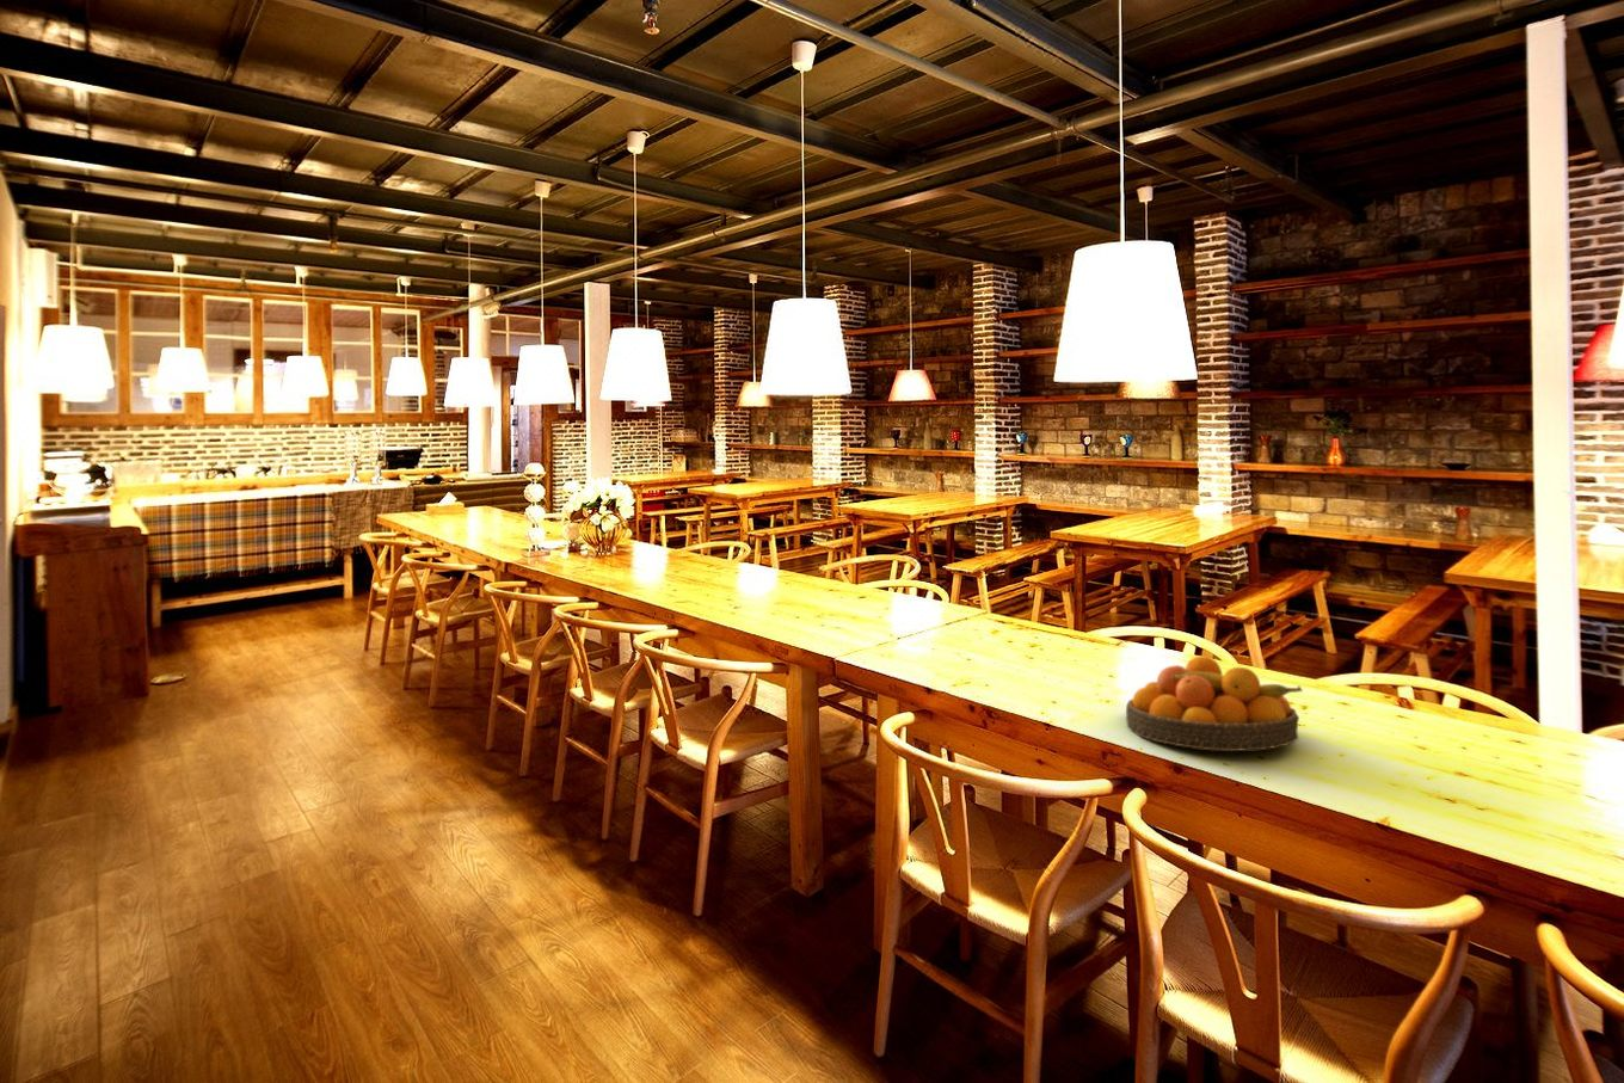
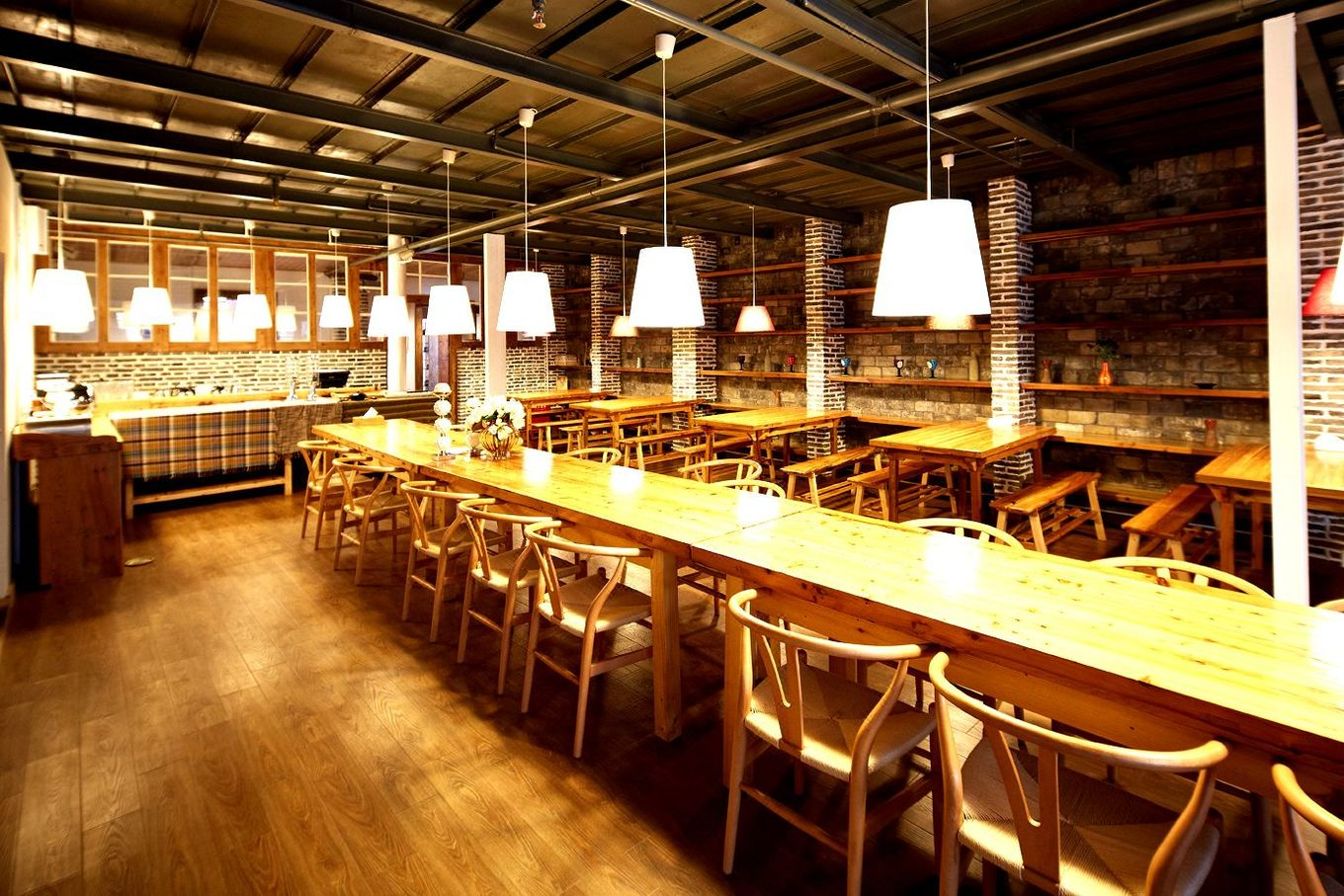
- fruit bowl (1208, 696)
